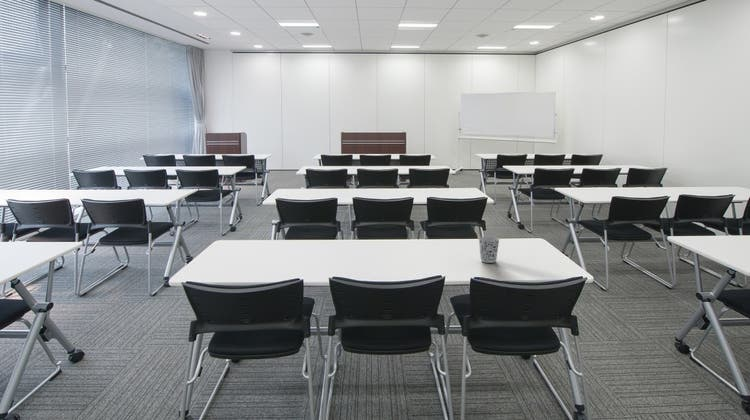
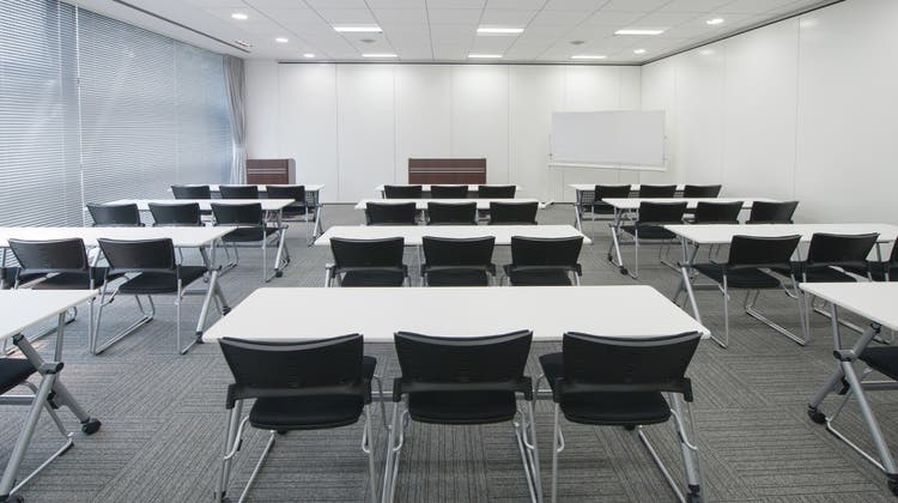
- cup (488, 249)
